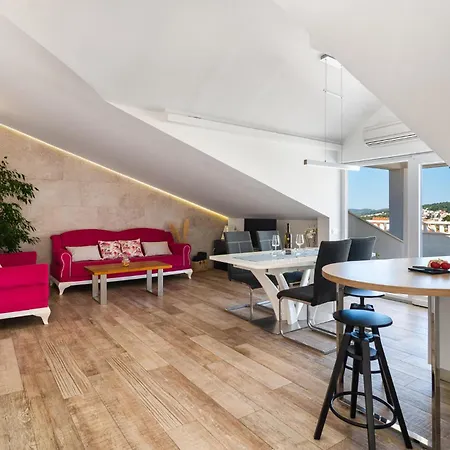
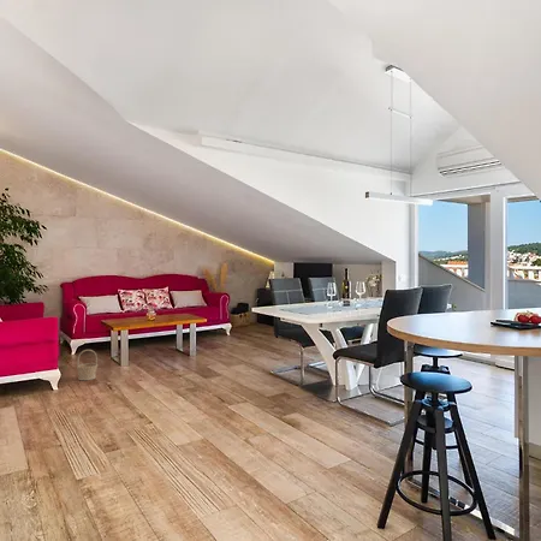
+ basket (87, 363)
